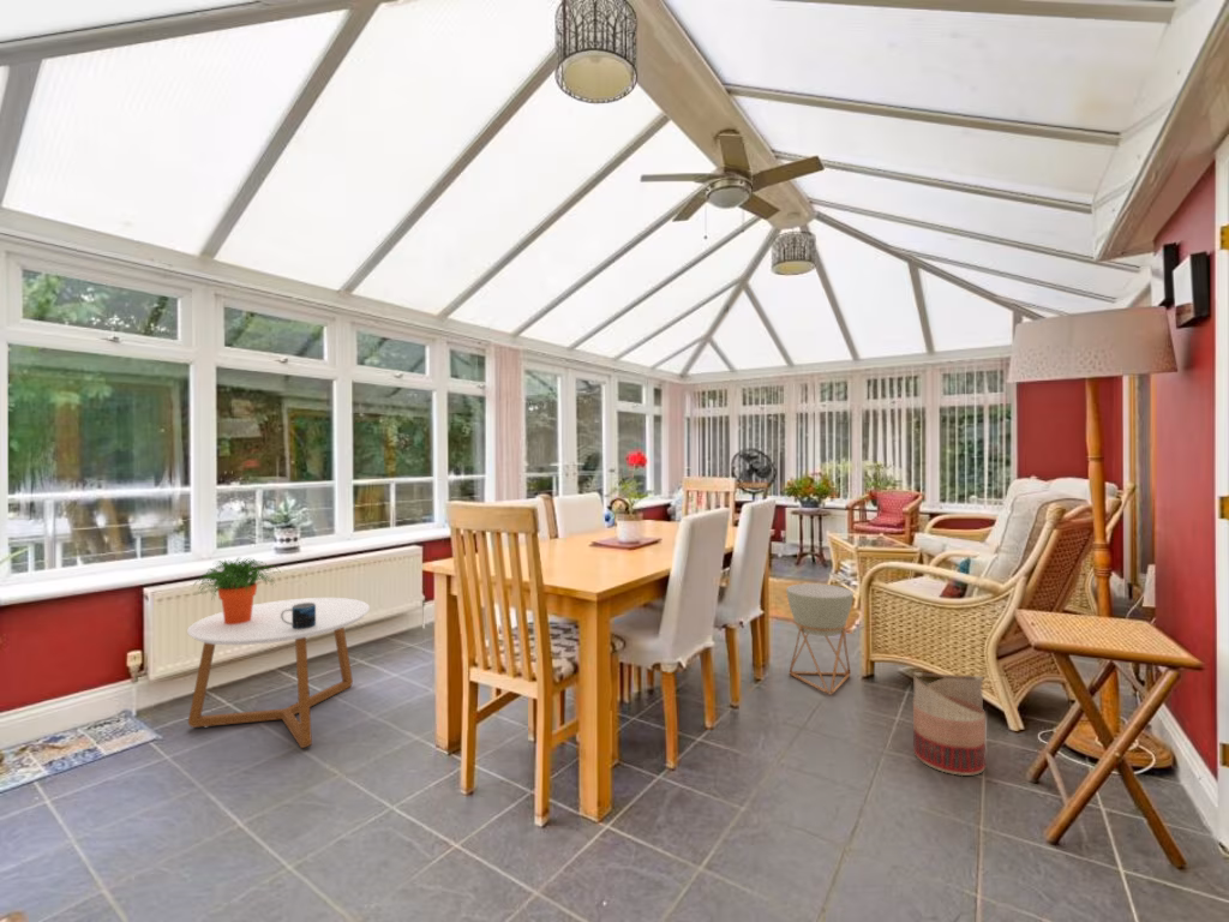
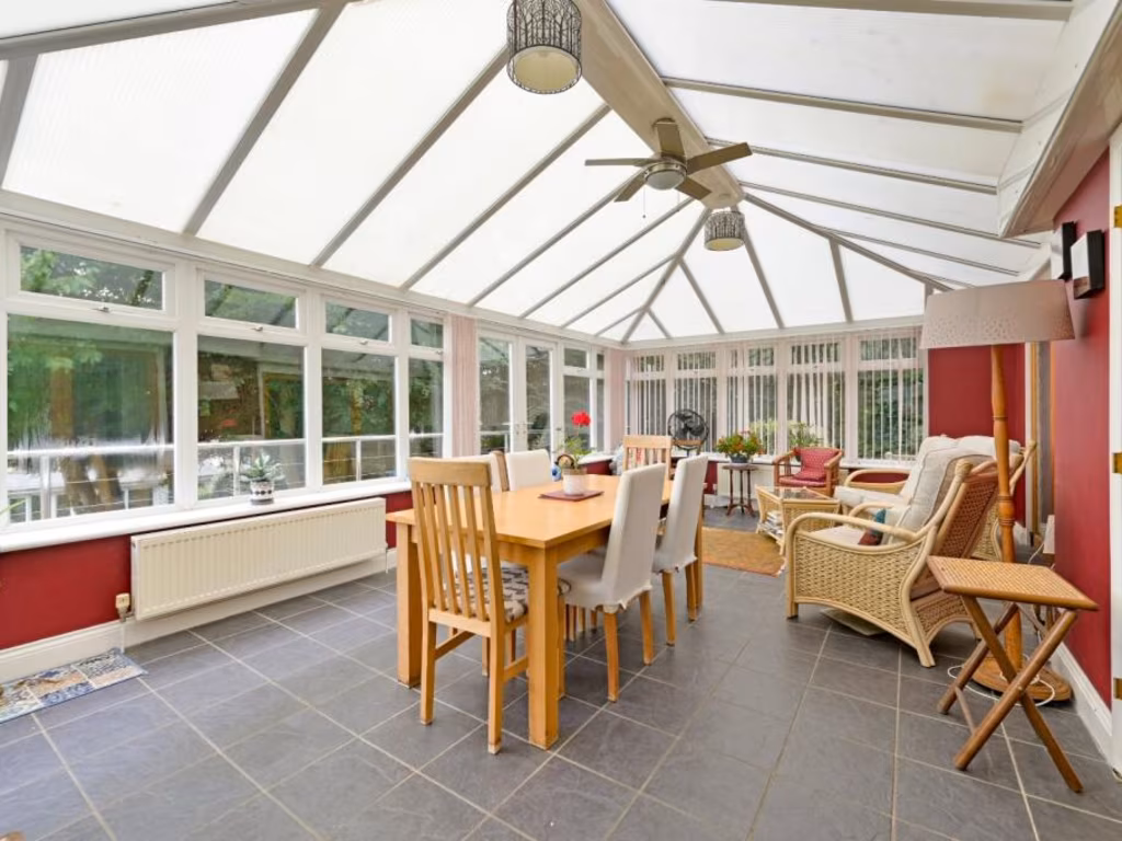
- basket (948, 717)
- planter (820, 635)
- potted plant (236, 589)
- coffee table (296, 665)
- mug (298, 616)
